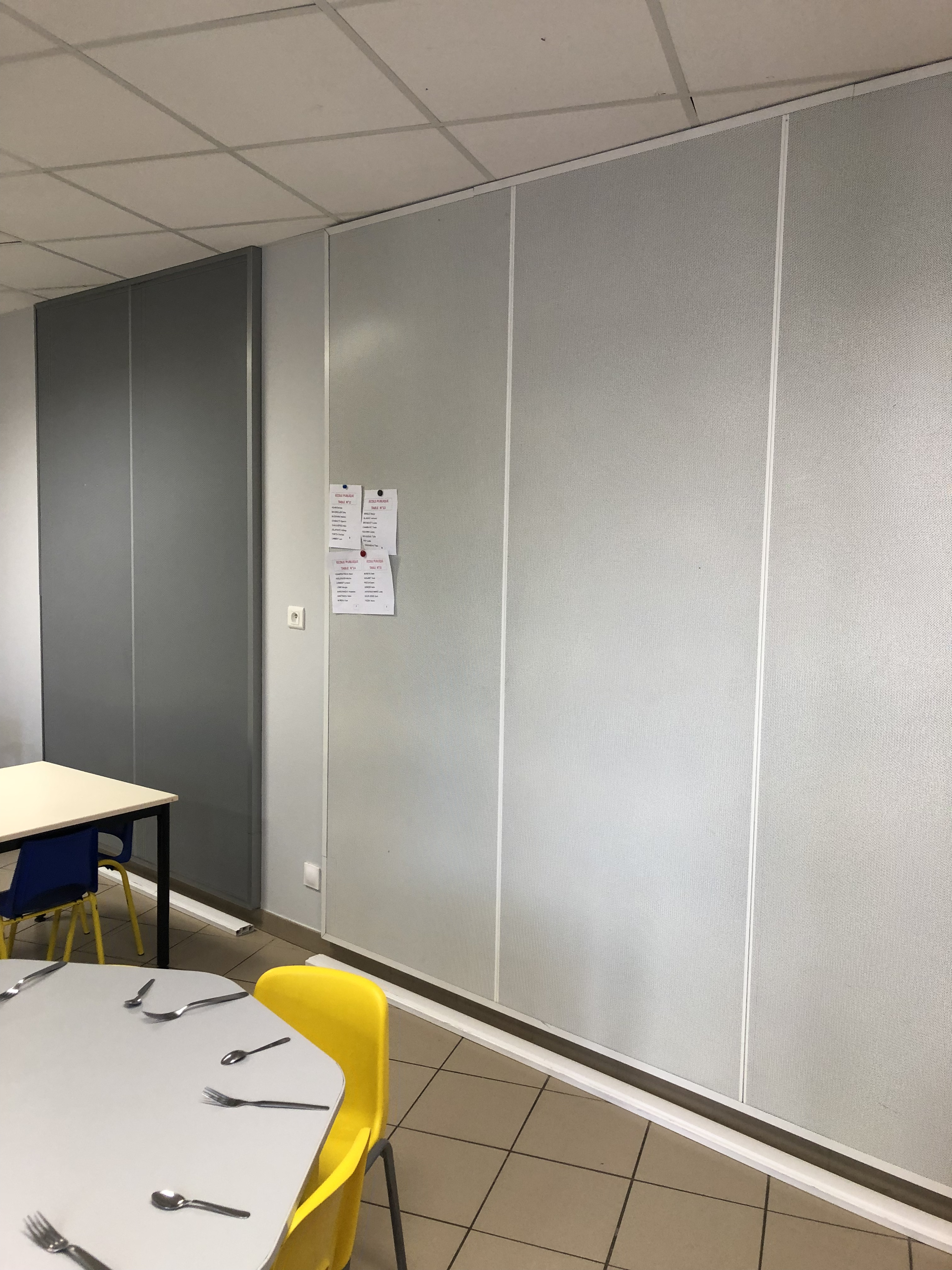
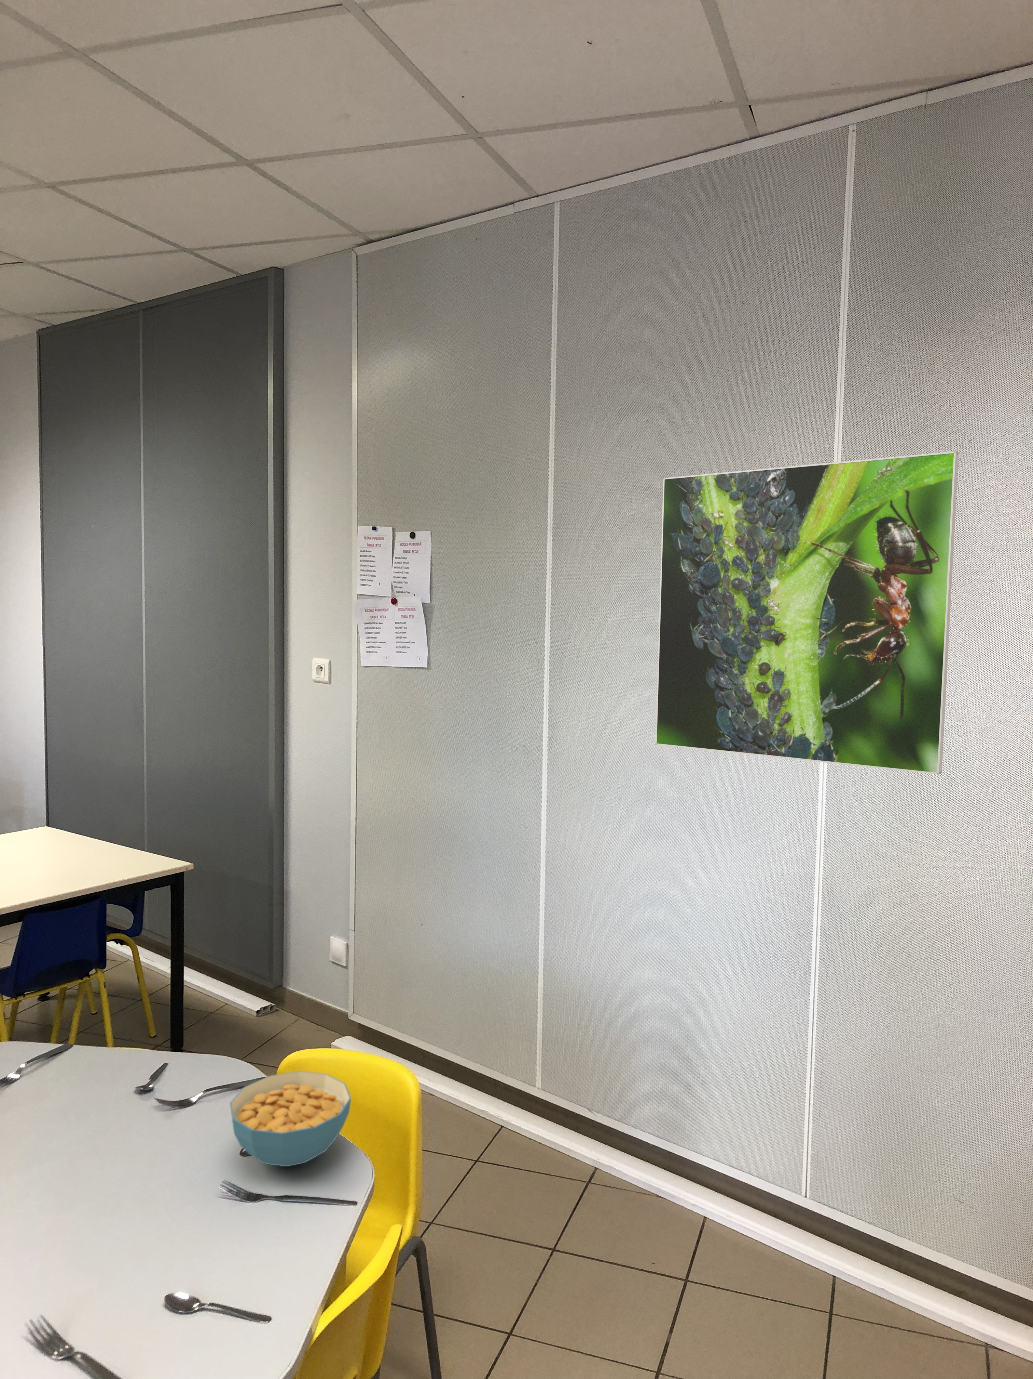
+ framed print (791, 613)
+ cereal bowl (291, 1128)
